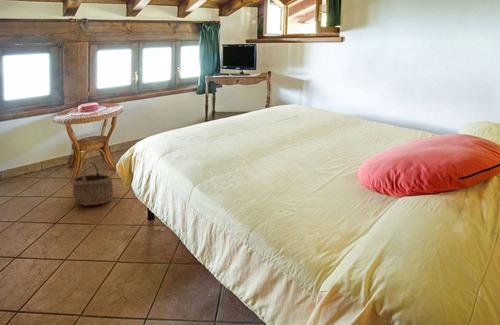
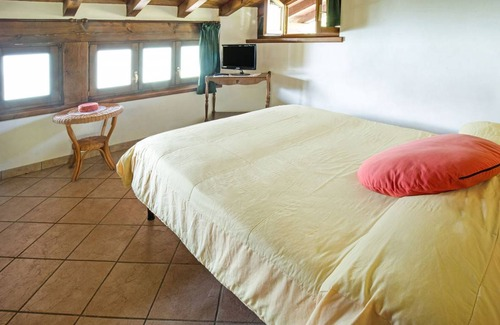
- wicker basket (92, 181)
